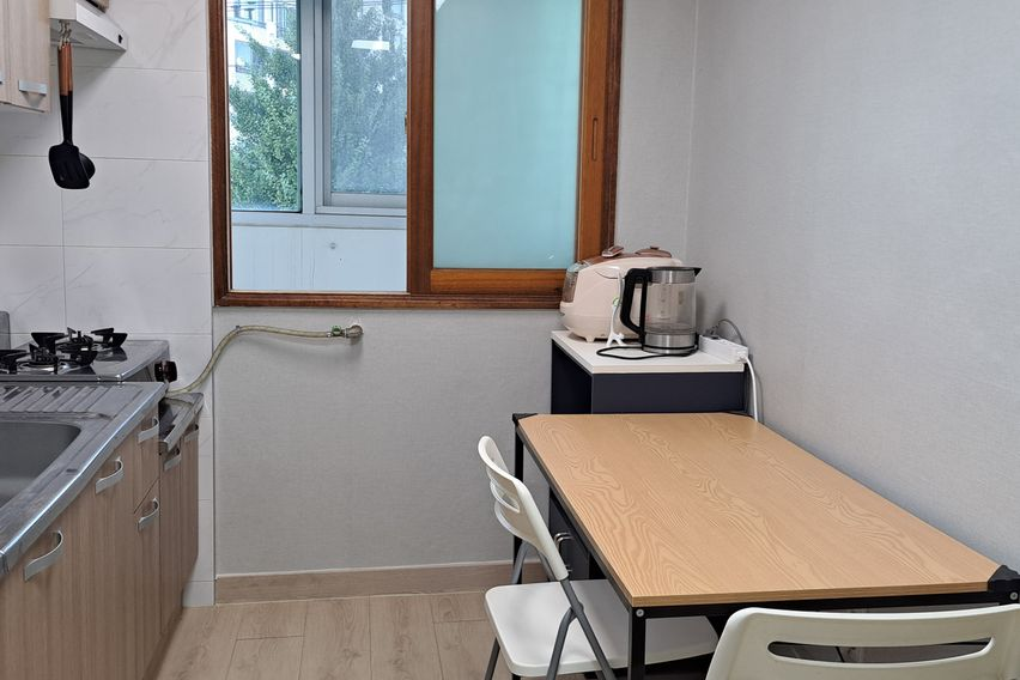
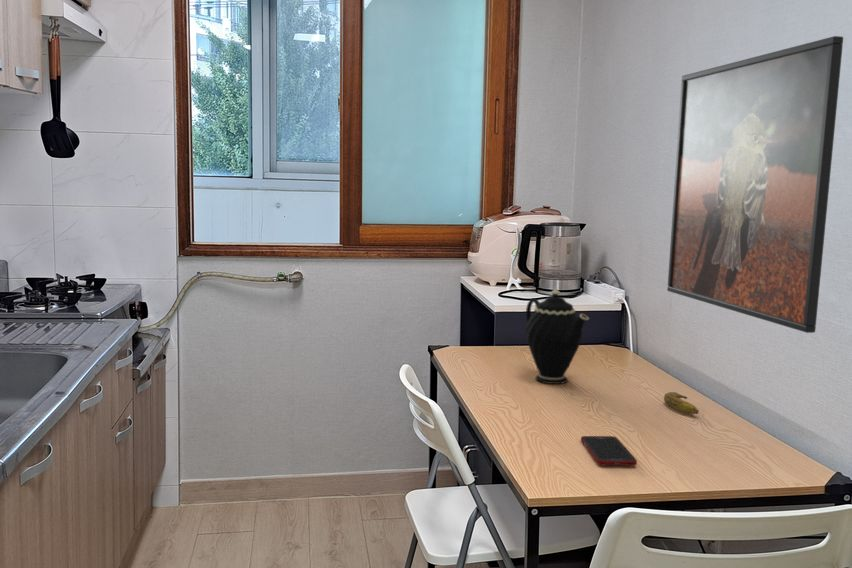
+ banana (682, 402)
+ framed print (739, 186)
+ teapot (554, 334)
+ cell phone (607, 450)
